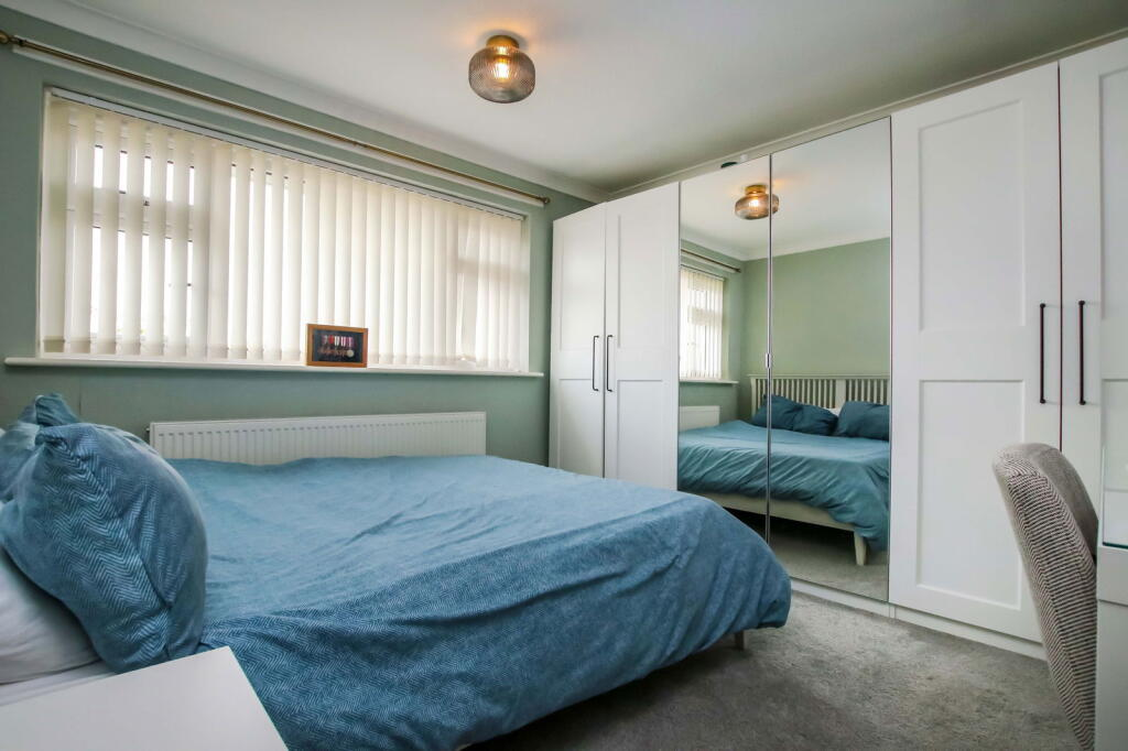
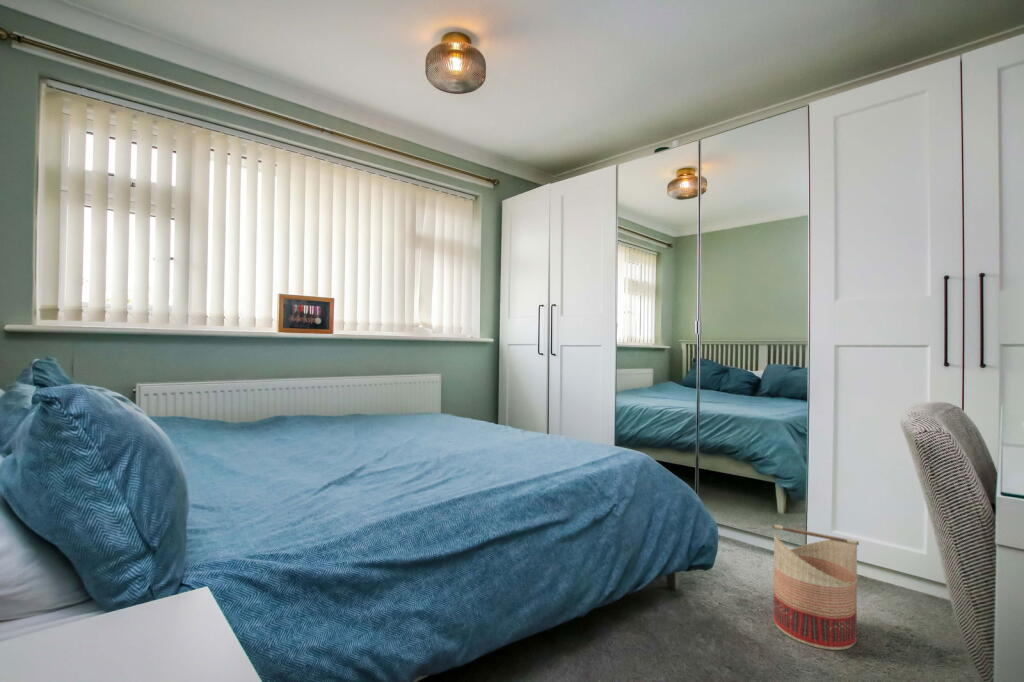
+ basket (813, 580)
